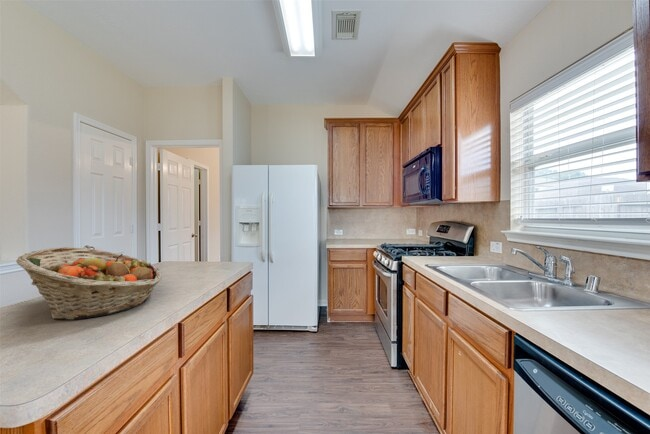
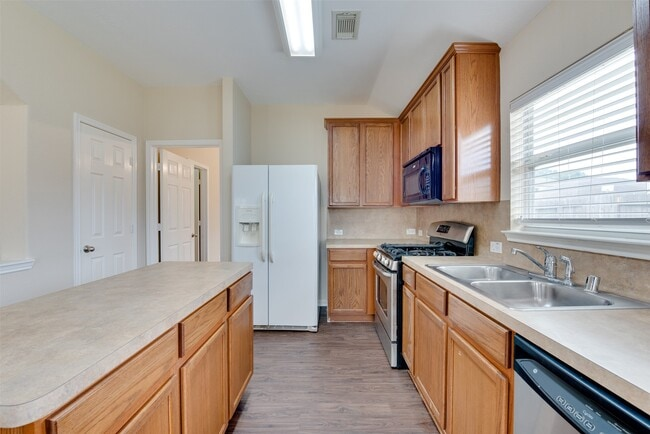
- fruit basket (100, 275)
